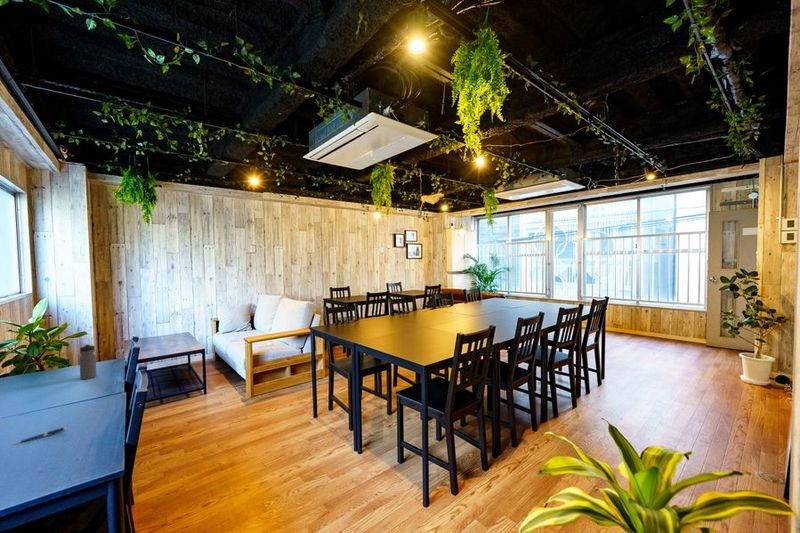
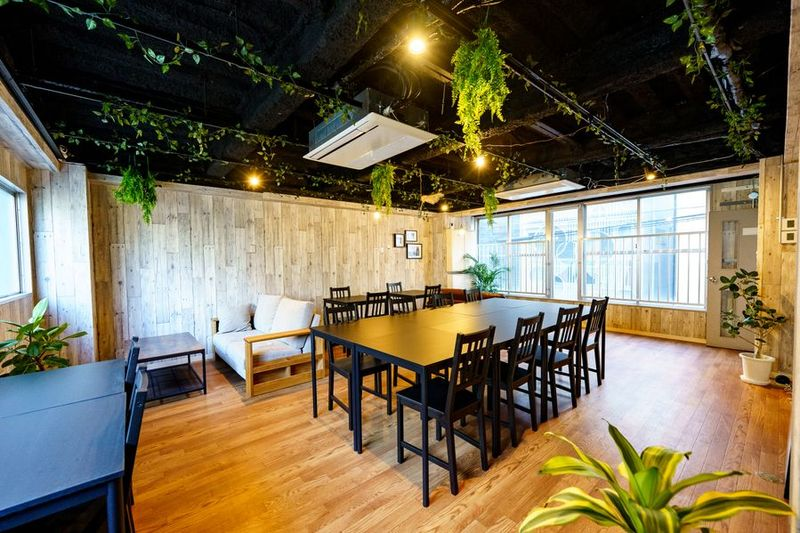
- pen (40, 435)
- water bottle (87, 360)
